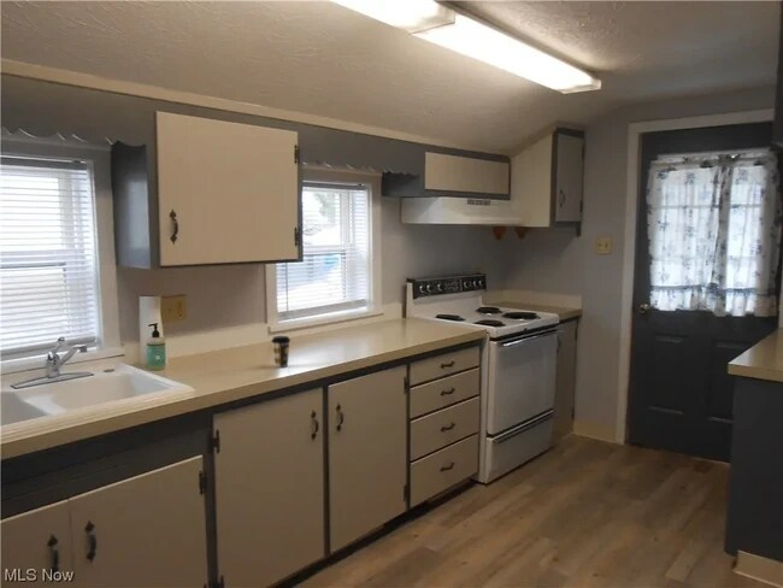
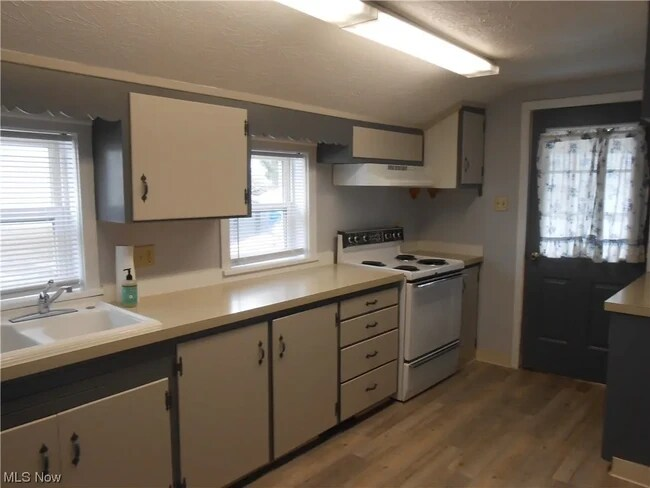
- coffee cup (281, 351)
